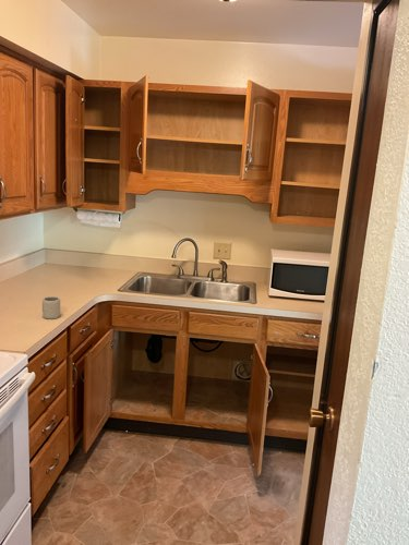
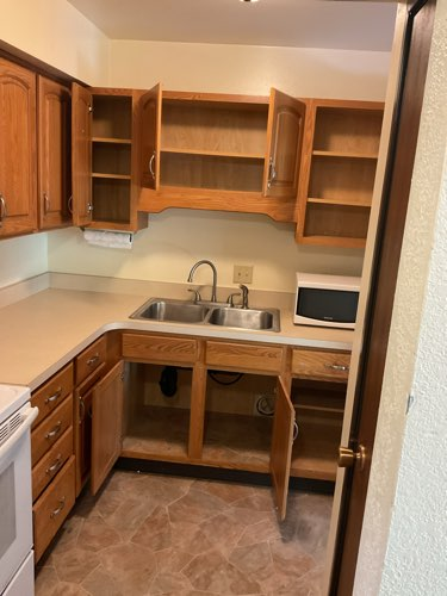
- cup (52, 306)
